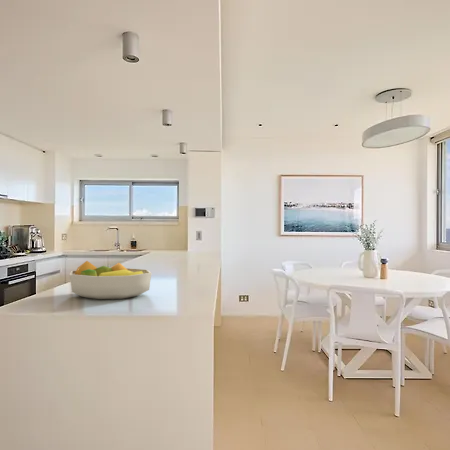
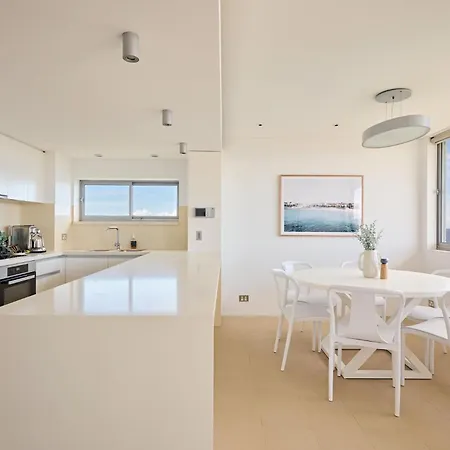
- fruit bowl (110, 278)
